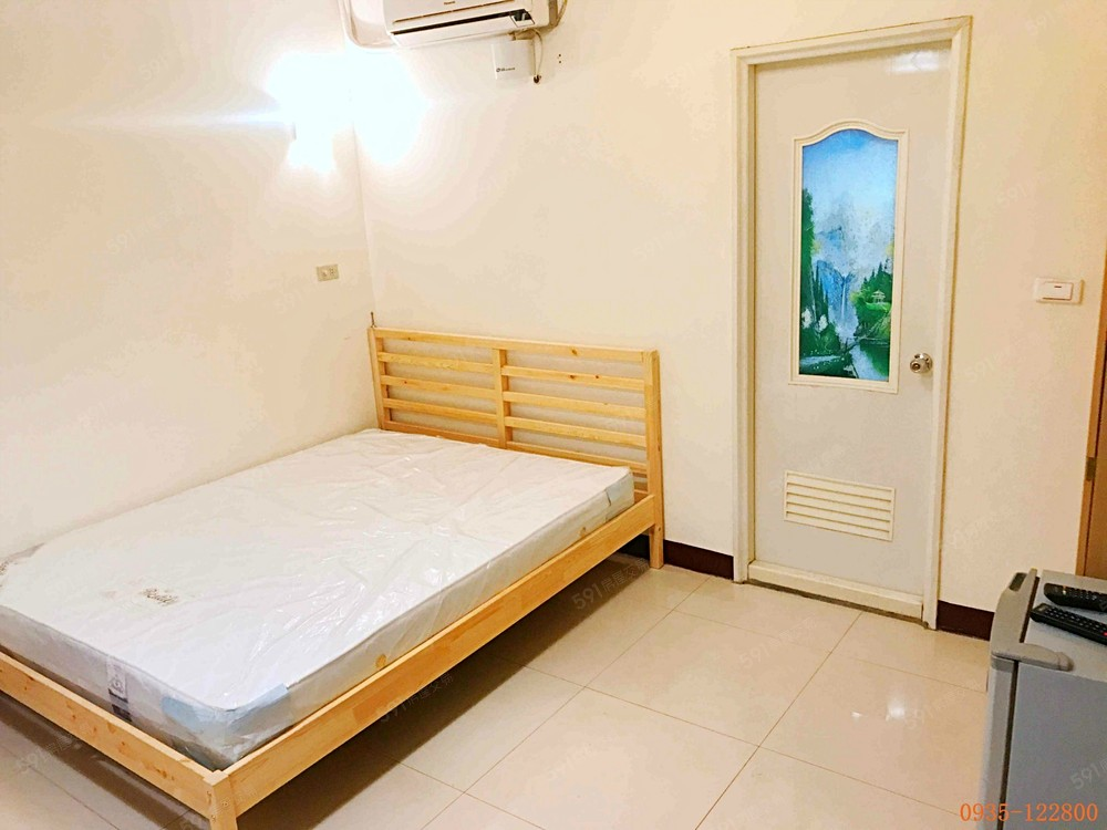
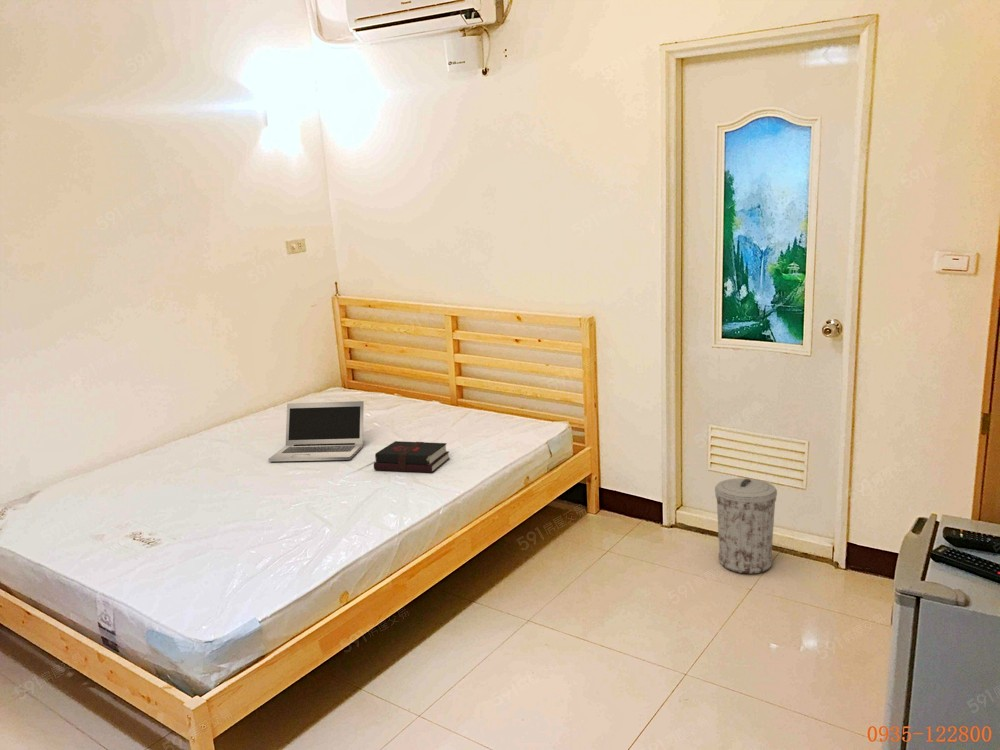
+ trash can (745, 522)
+ laptop (317, 430)
+ hardback book (412, 456)
